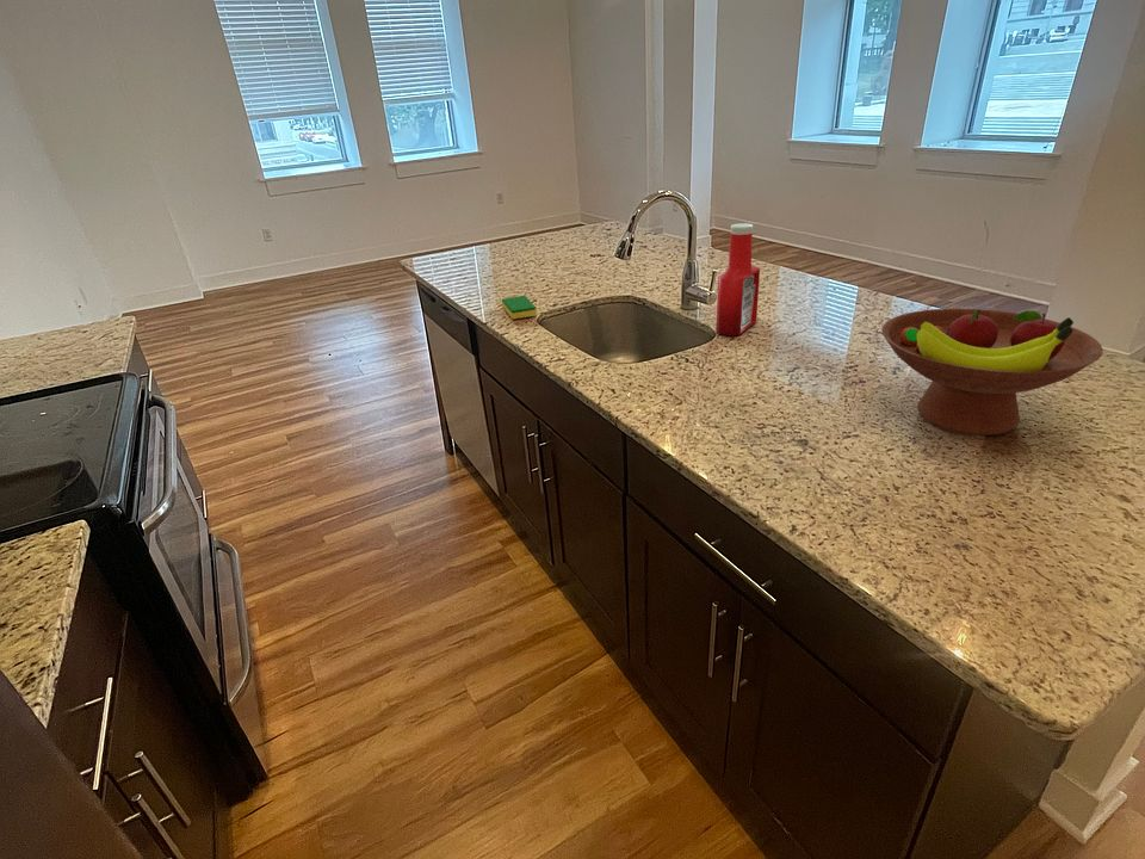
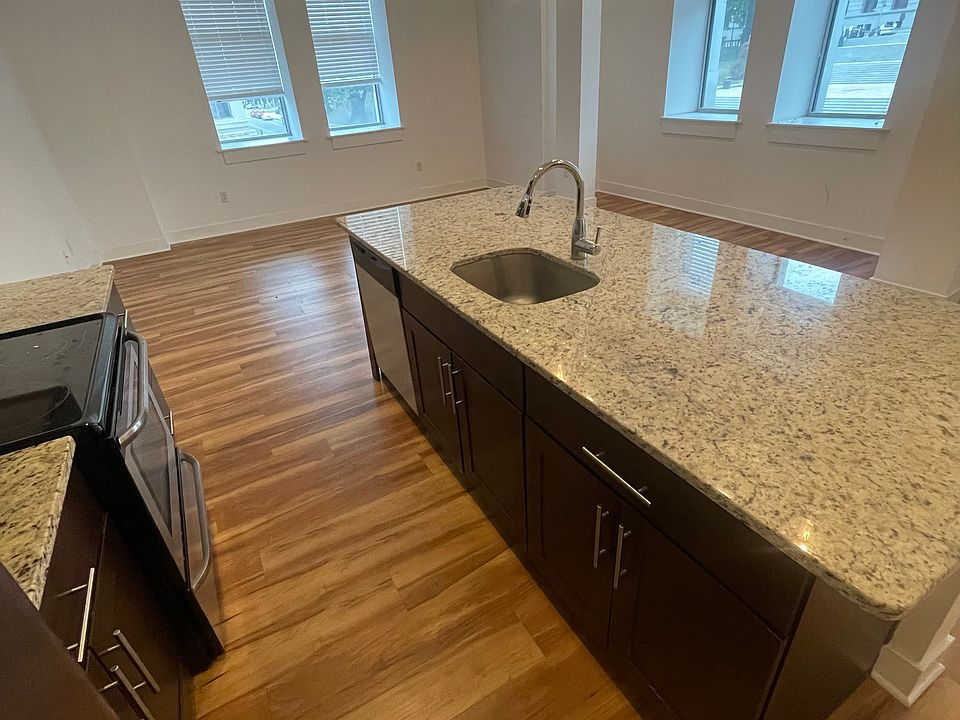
- fruit bowl (978, 361)
- dish sponge (519, 307)
- soap bottle (738, 278)
